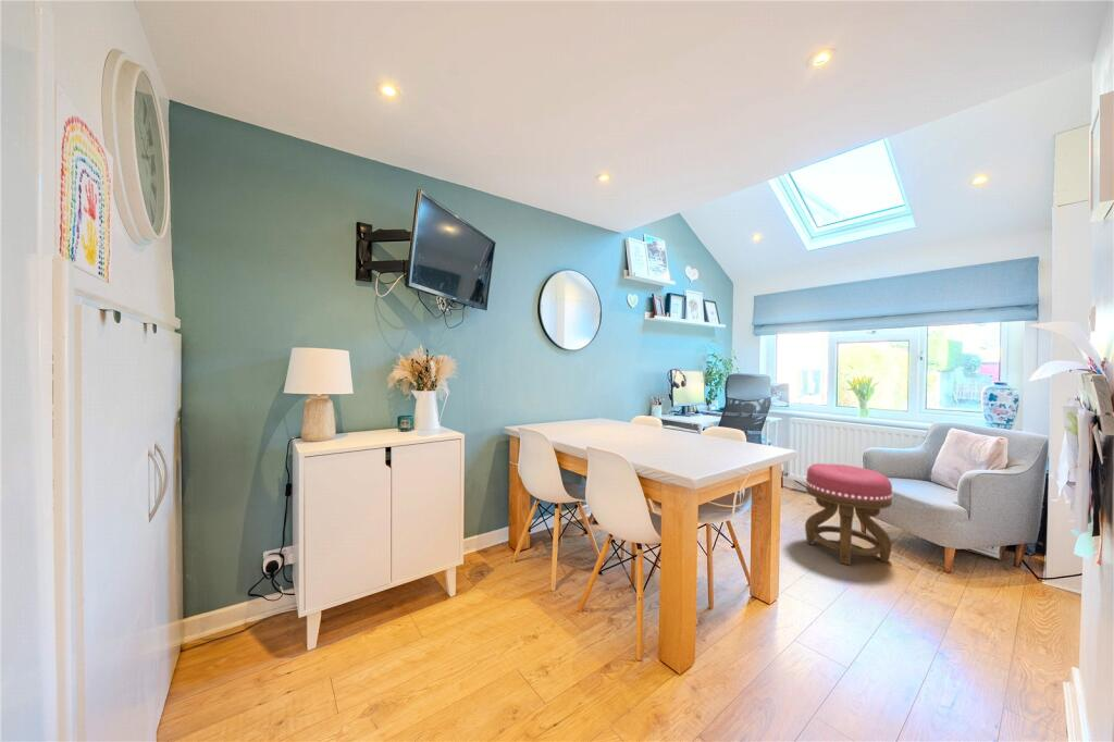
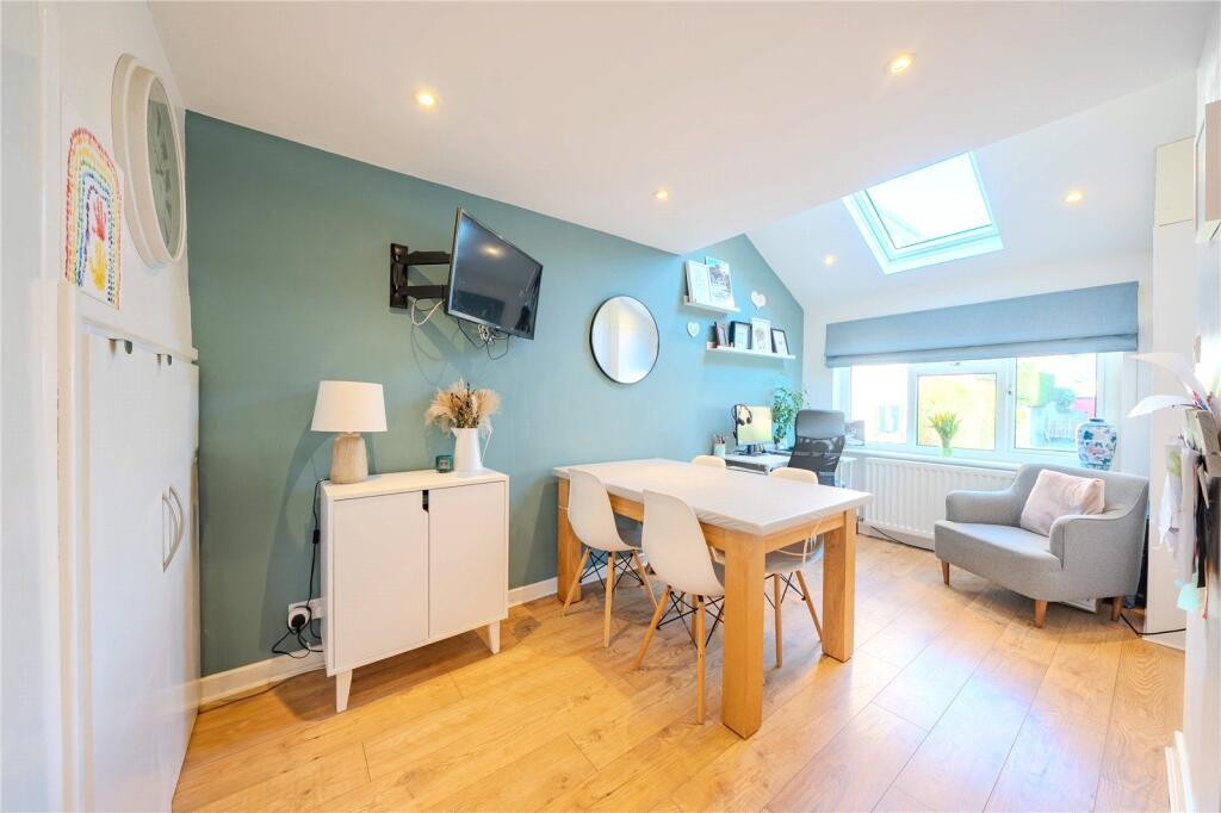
- ottoman (846, 510)
